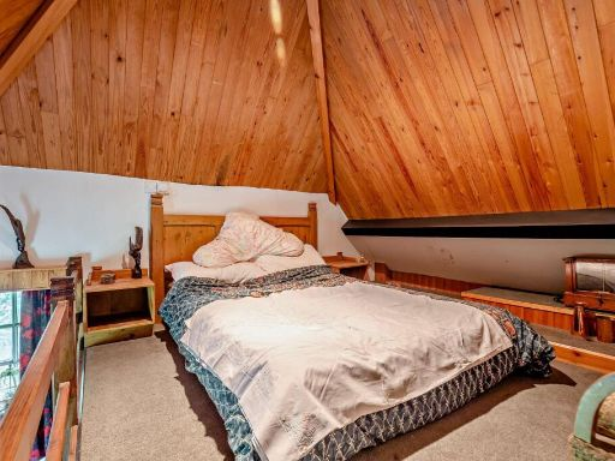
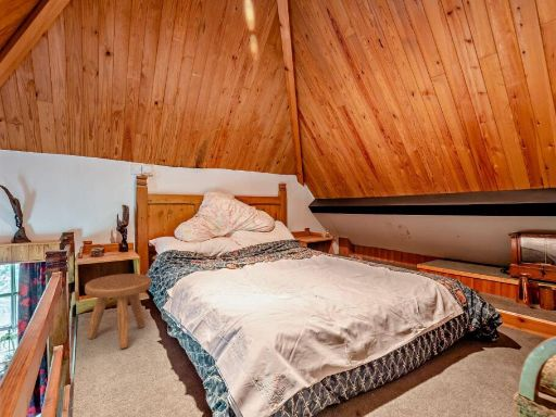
+ stool (119, 308)
